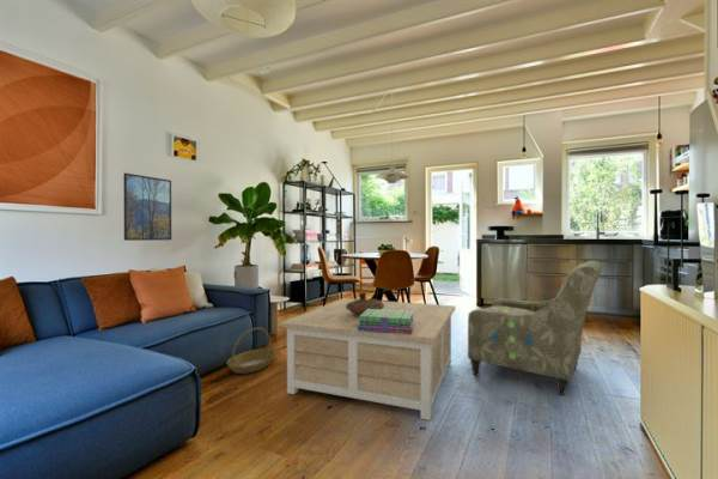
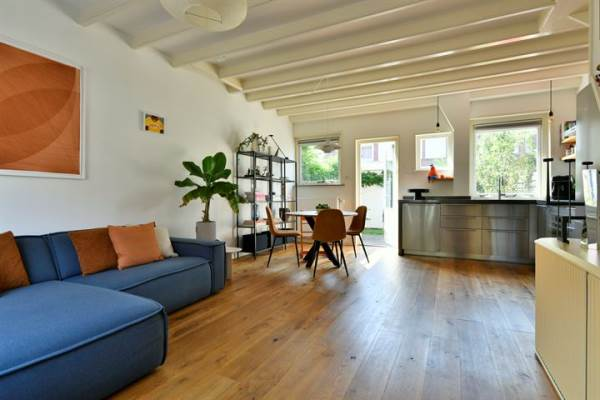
- basket (252, 350)
- armchair (535, 317)
- decorative bowl (365, 303)
- coffee table (377, 345)
- stack of books (387, 320)
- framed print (148, 208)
